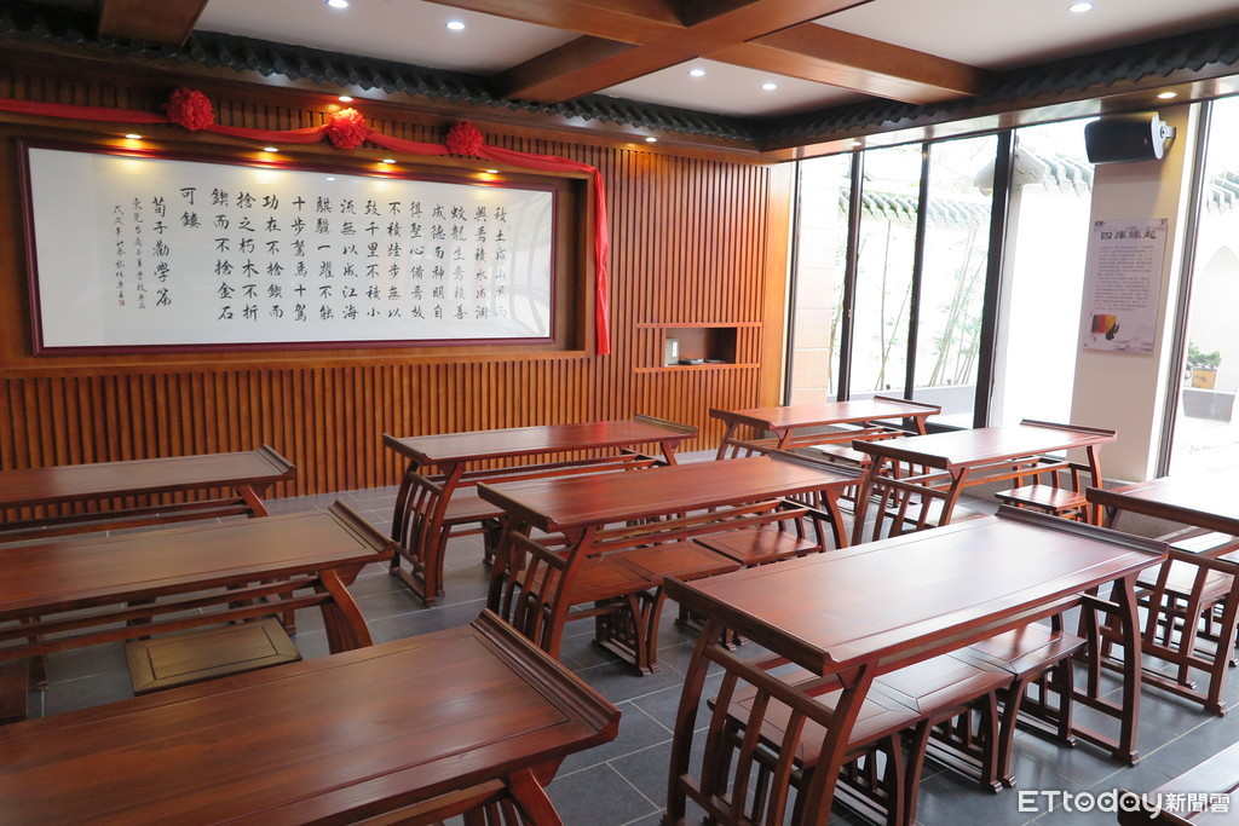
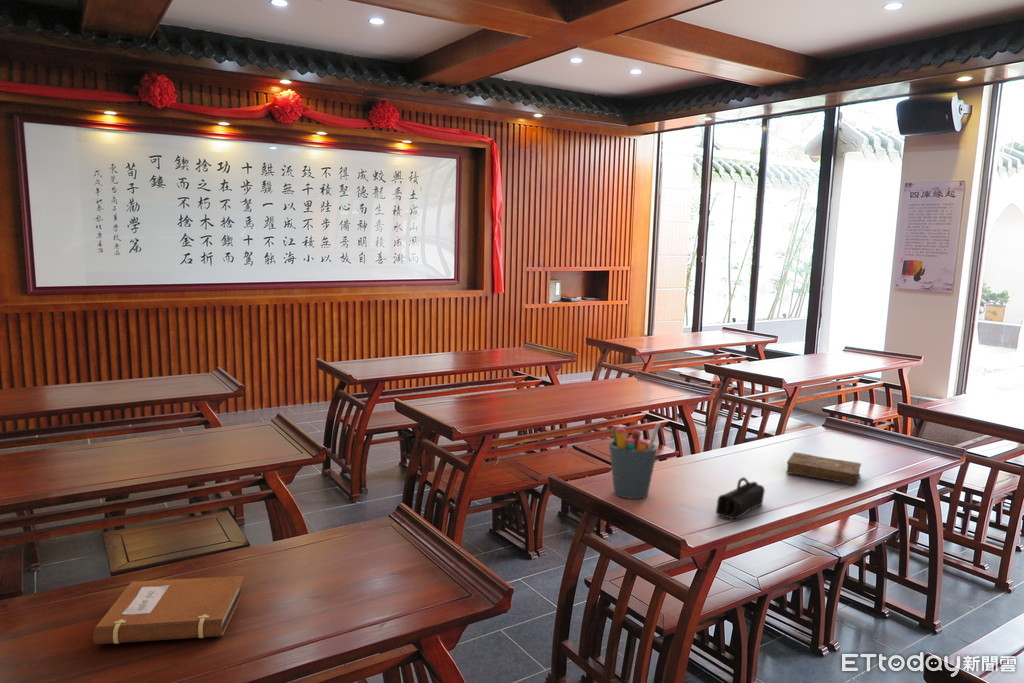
+ book (823, 468)
+ notebook (171, 608)
+ pencil case (741, 494)
+ pen holder (632, 456)
